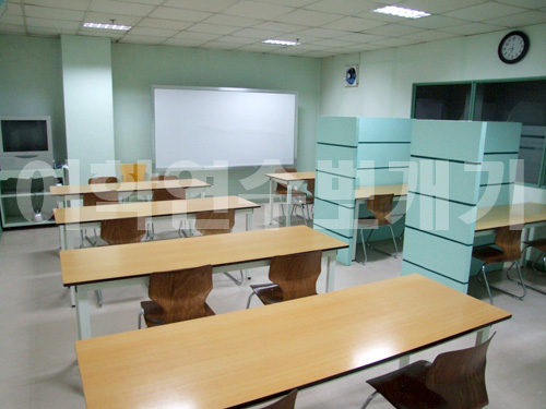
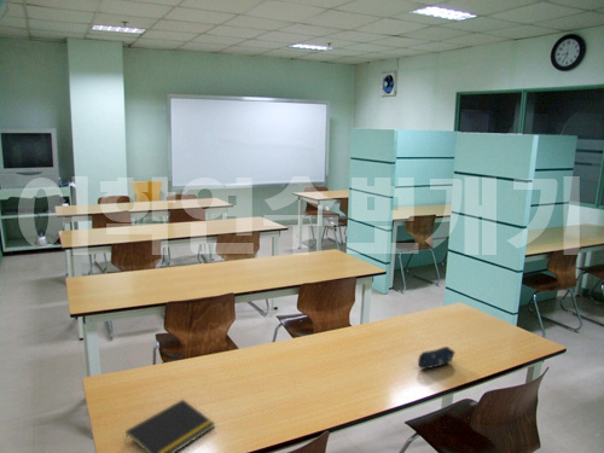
+ pencil case (436, 358)
+ notepad (172, 428)
